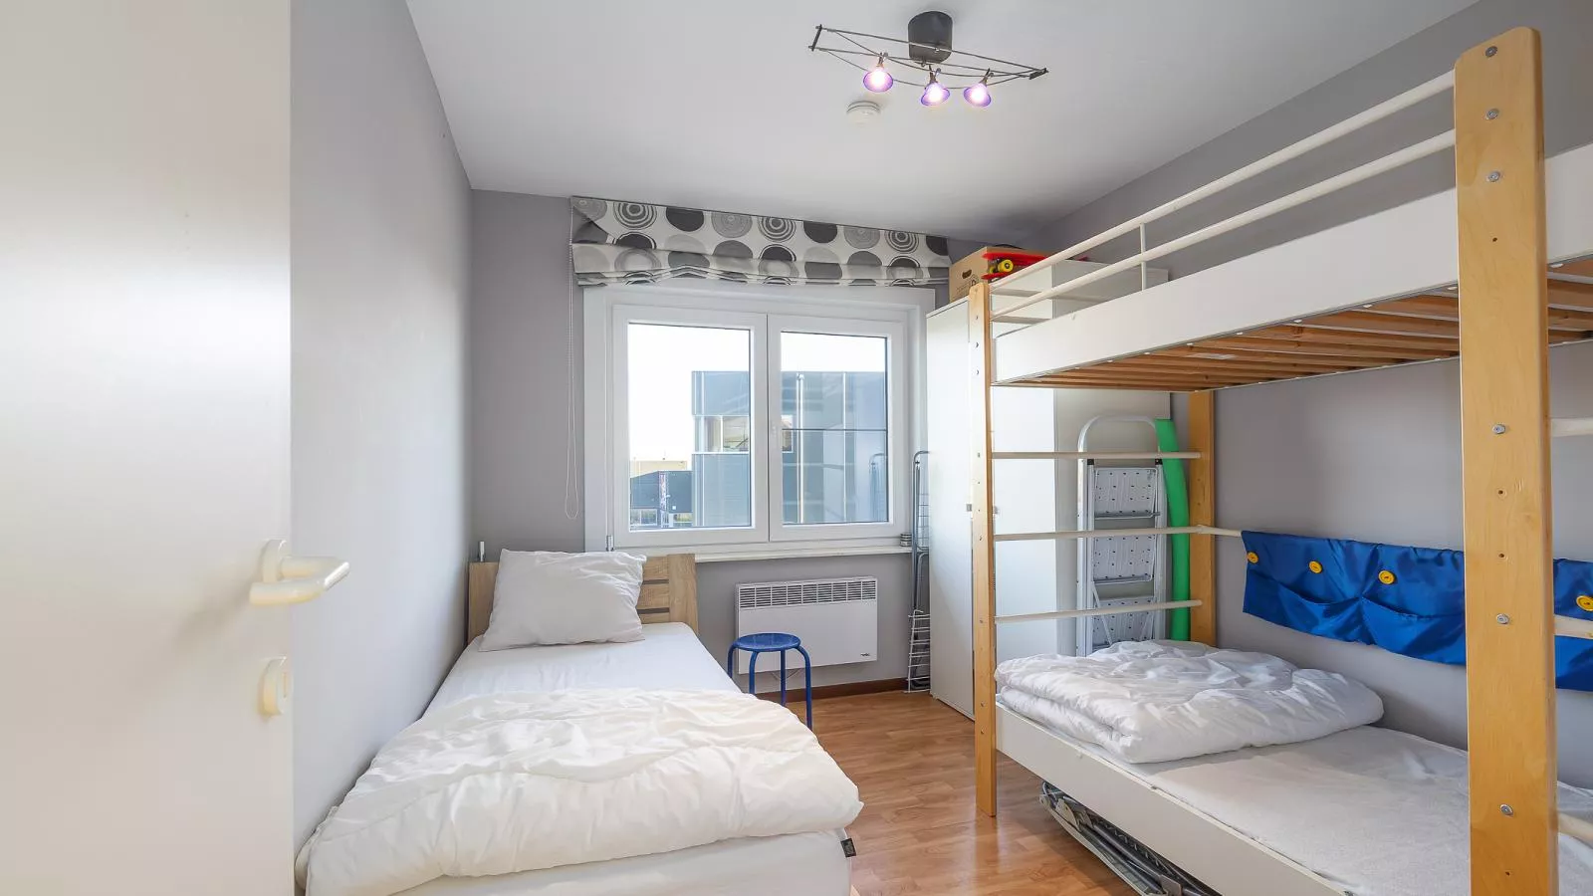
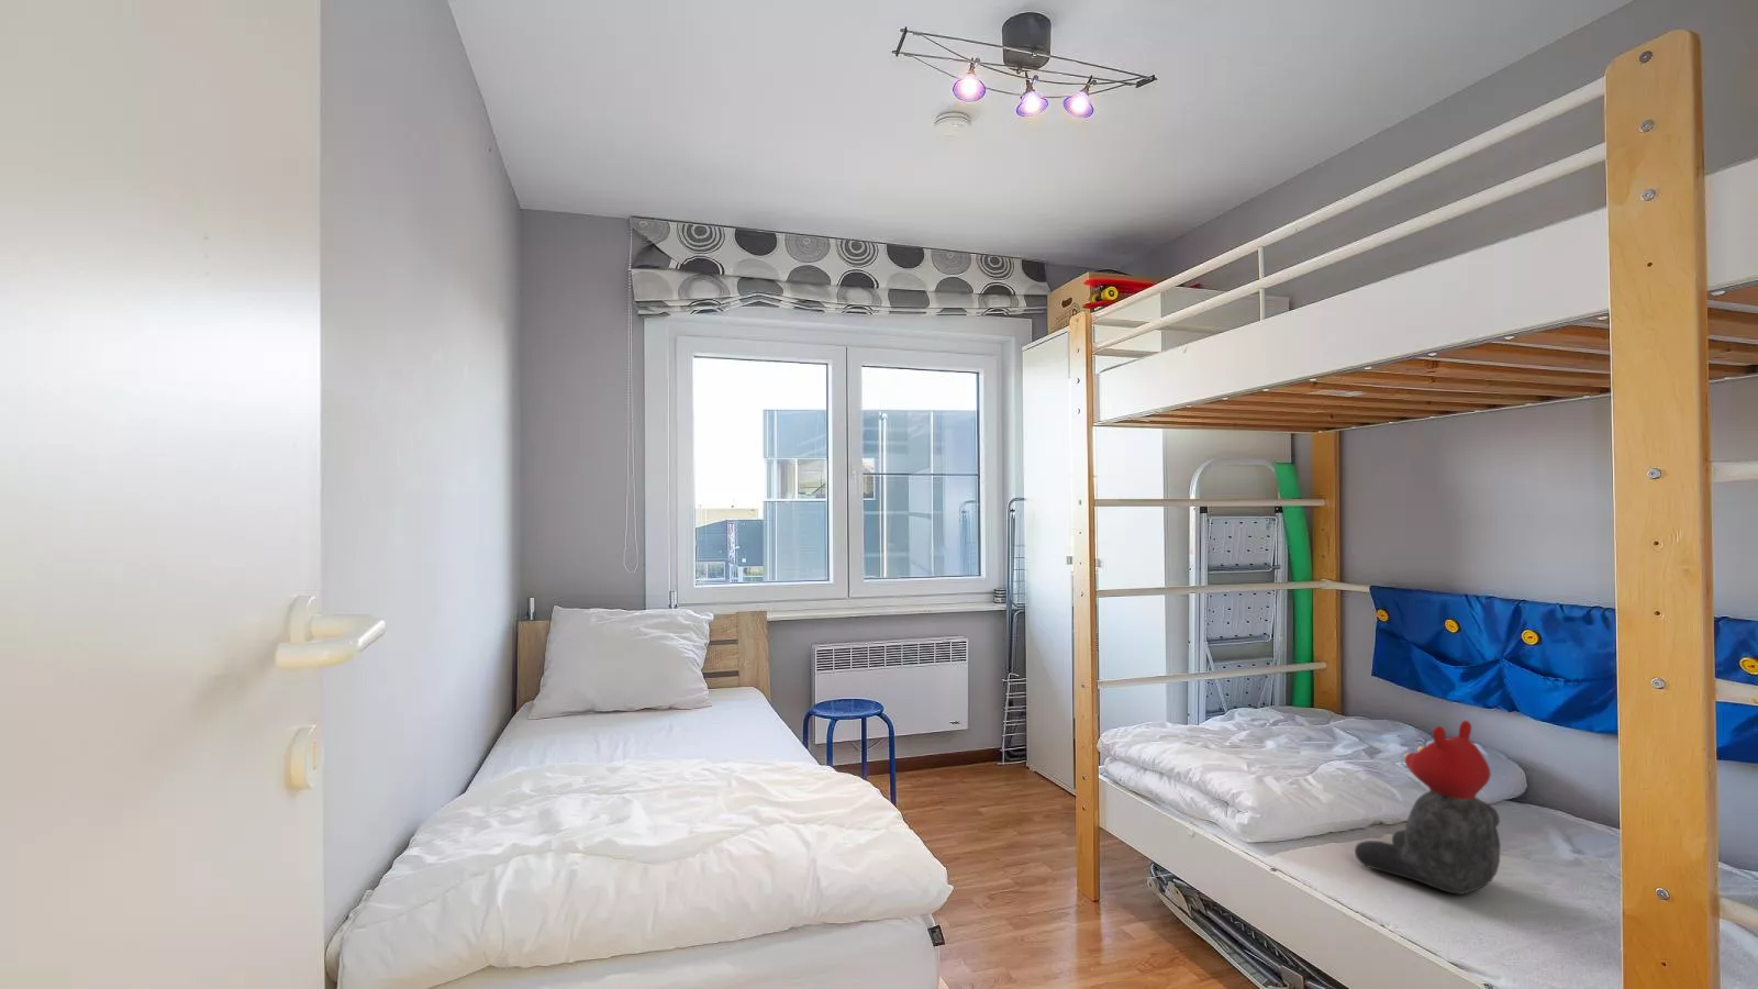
+ teddy bear (1426, 797)
